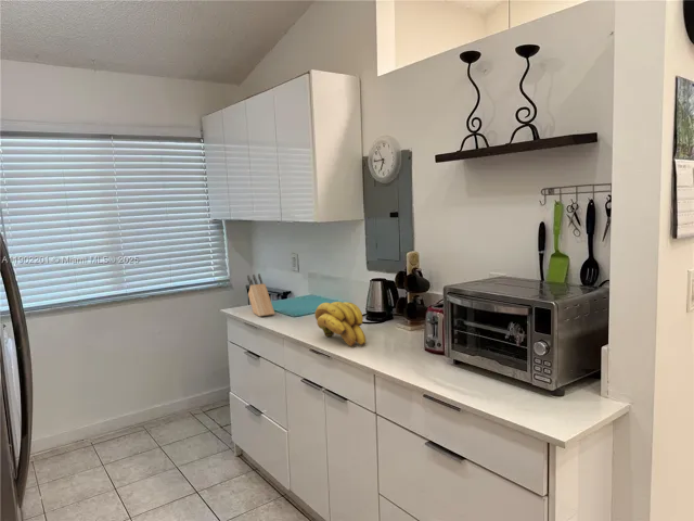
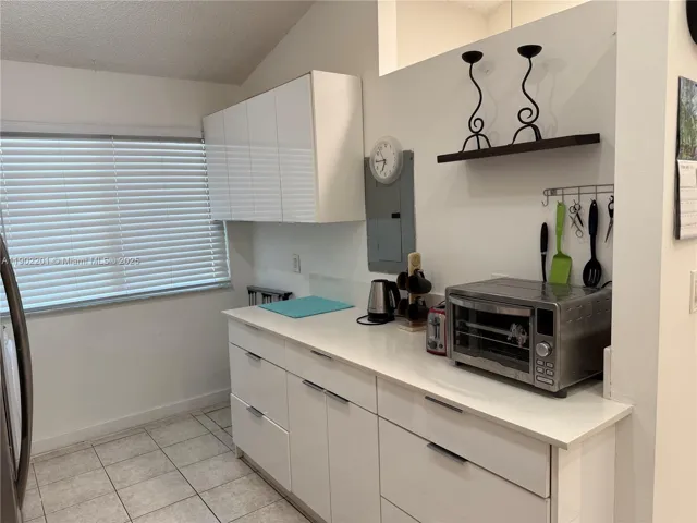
- knife block (259, 293)
- banana bunch (339, 321)
